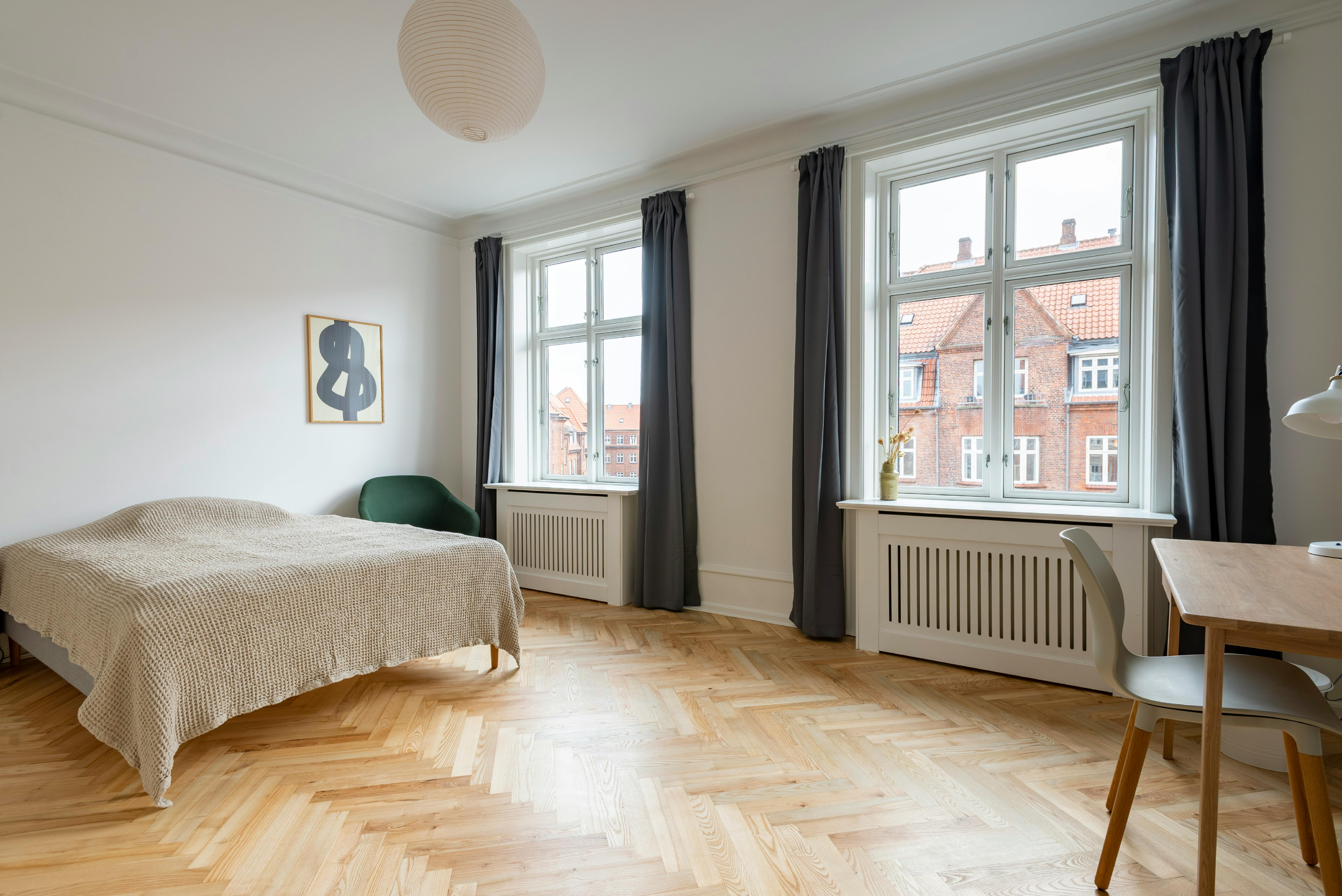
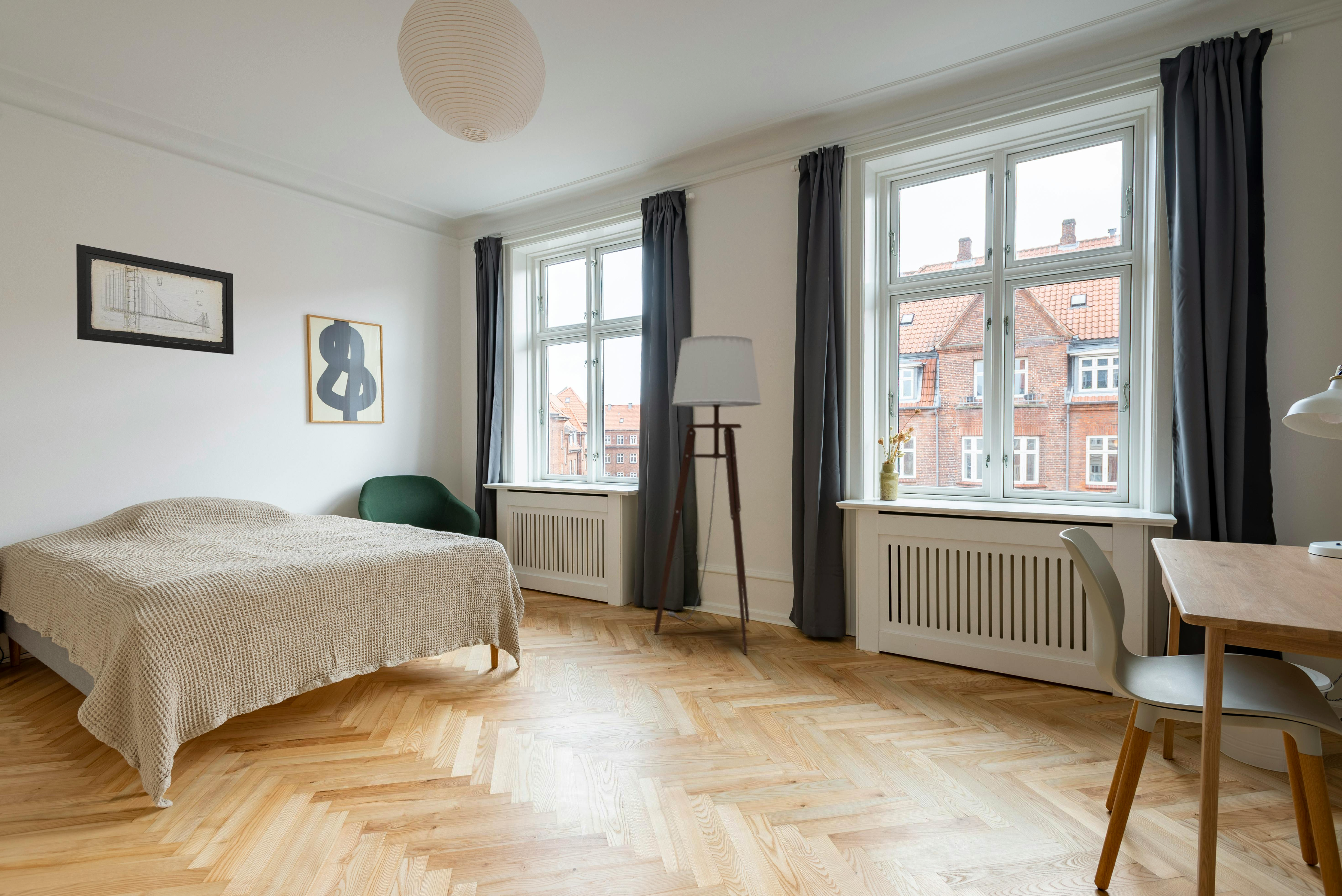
+ wall art (161, 304)
+ floor lamp (713, 489)
